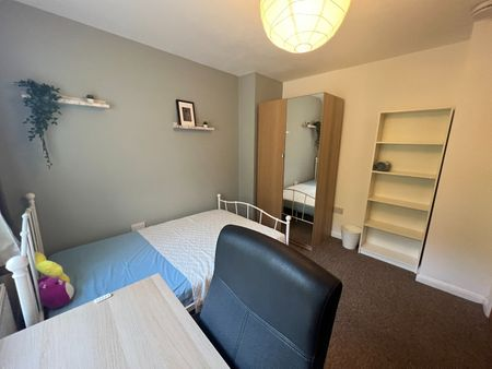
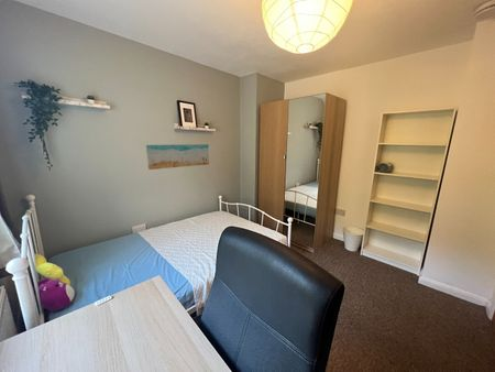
+ wall art (180, 155)
